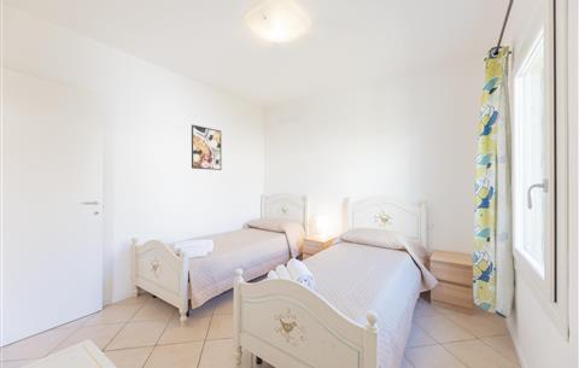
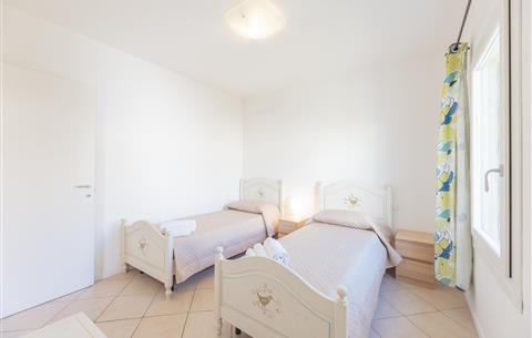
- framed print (206, 148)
